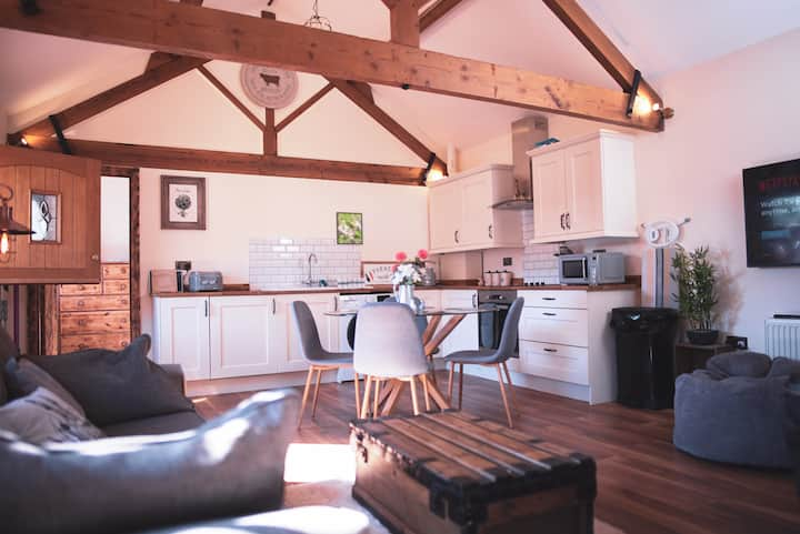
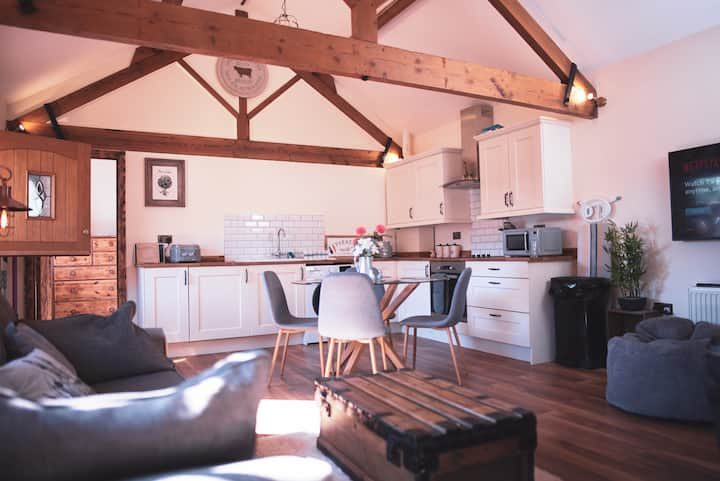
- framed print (349, 228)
